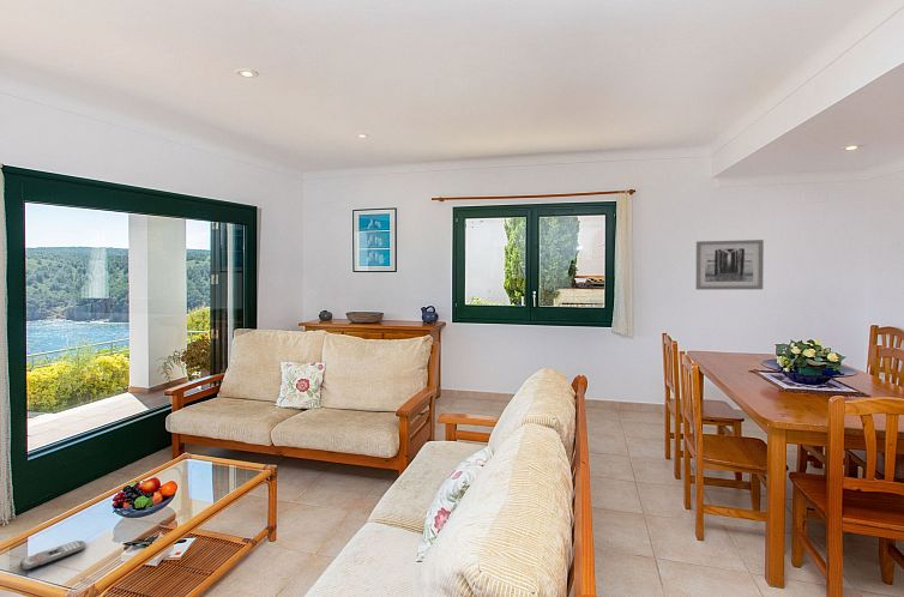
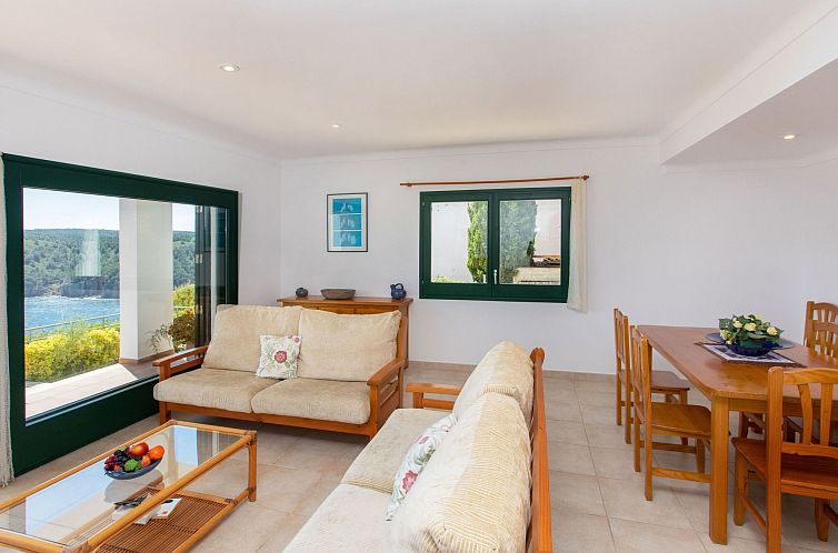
- wall art (729, 265)
- remote control (54, 554)
